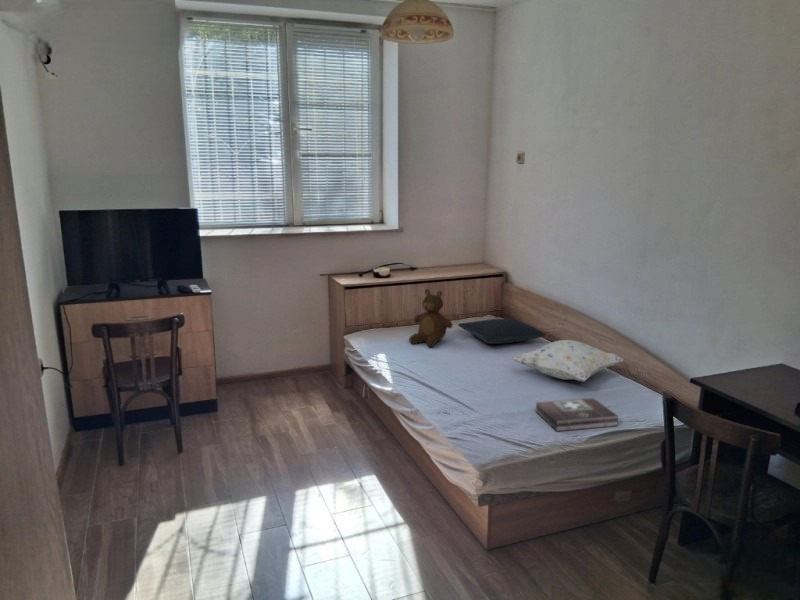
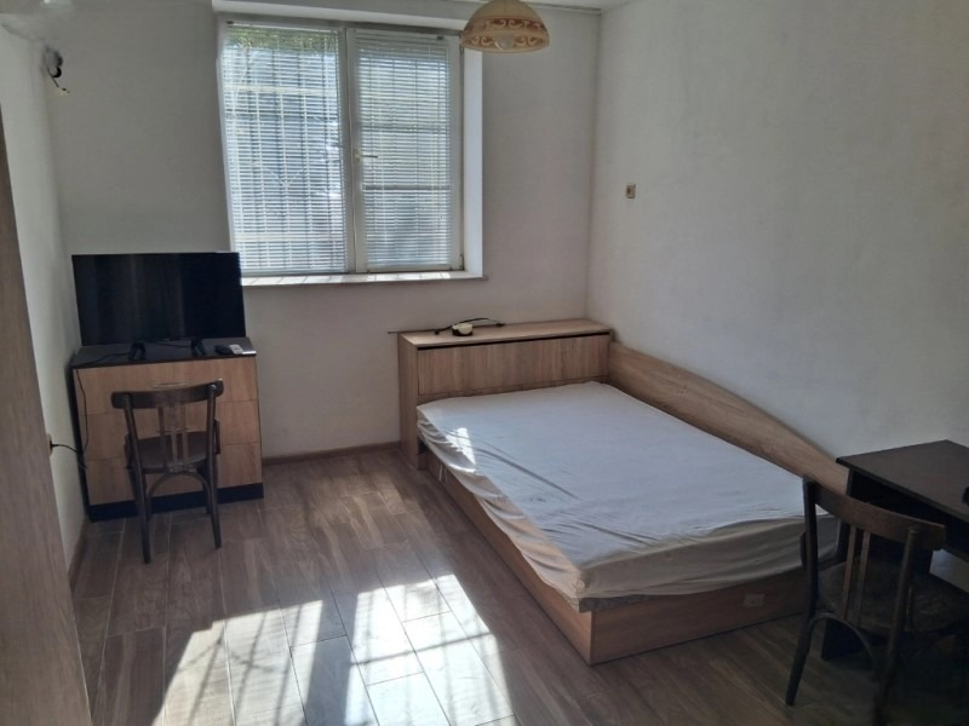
- pillow (499, 329)
- teddy bear (428, 317)
- decorative pillow (568, 359)
- first aid kit (575, 413)
